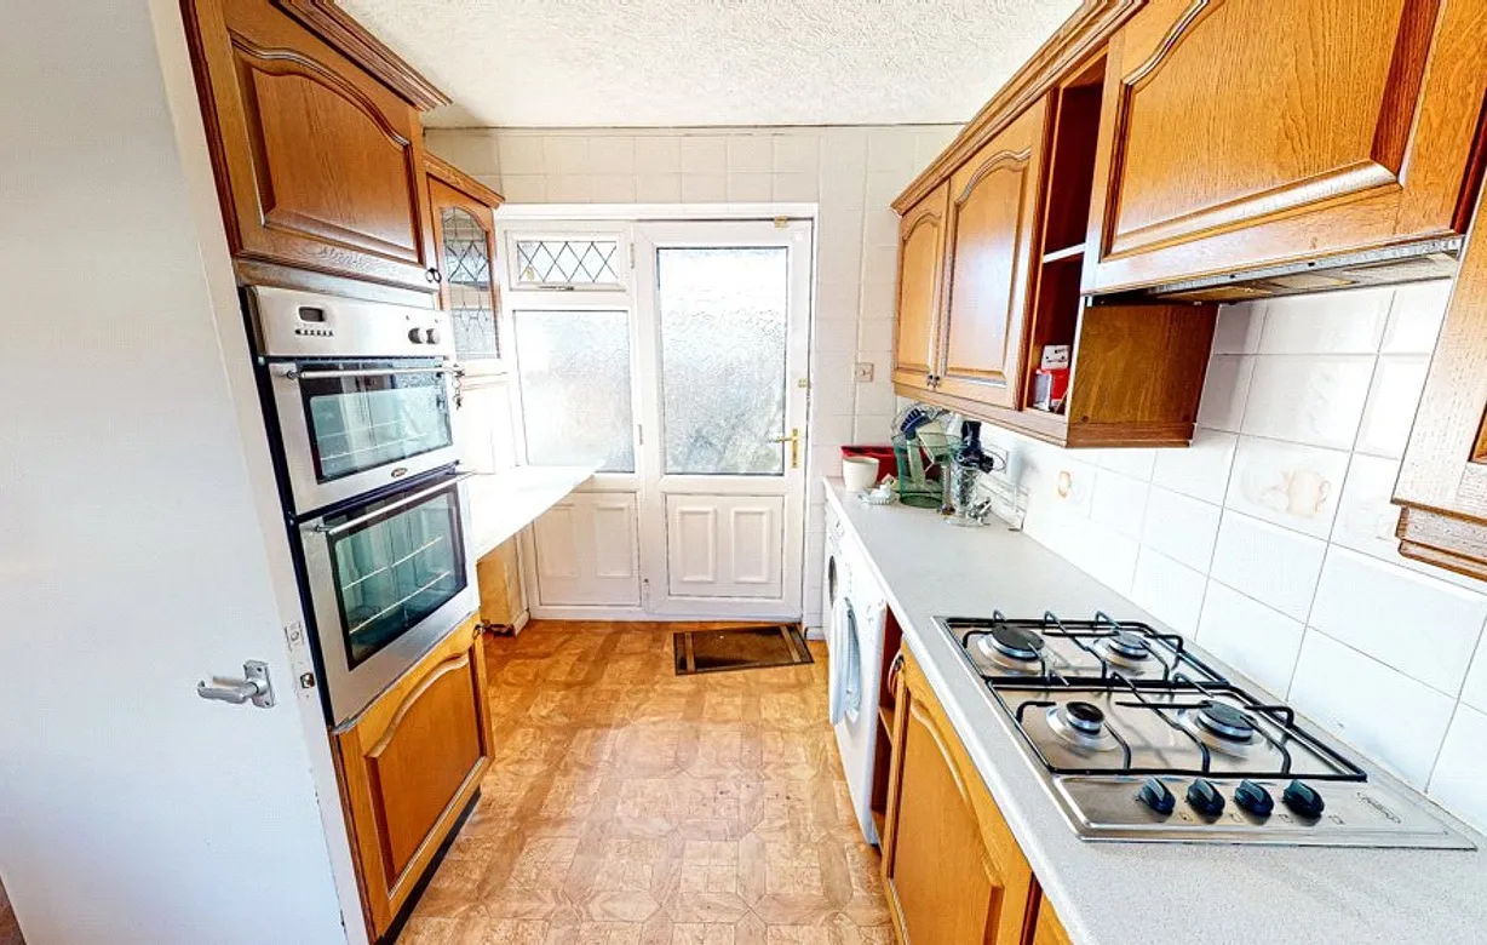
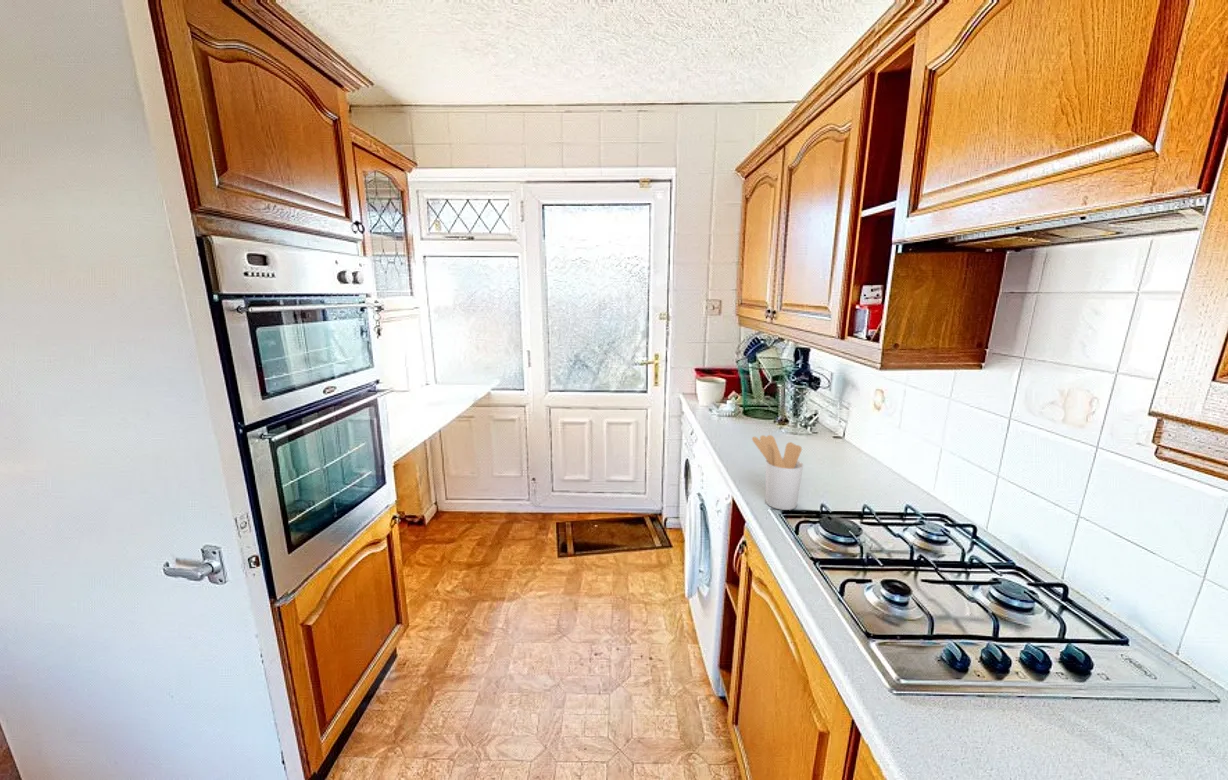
+ utensil holder (776, 469)
